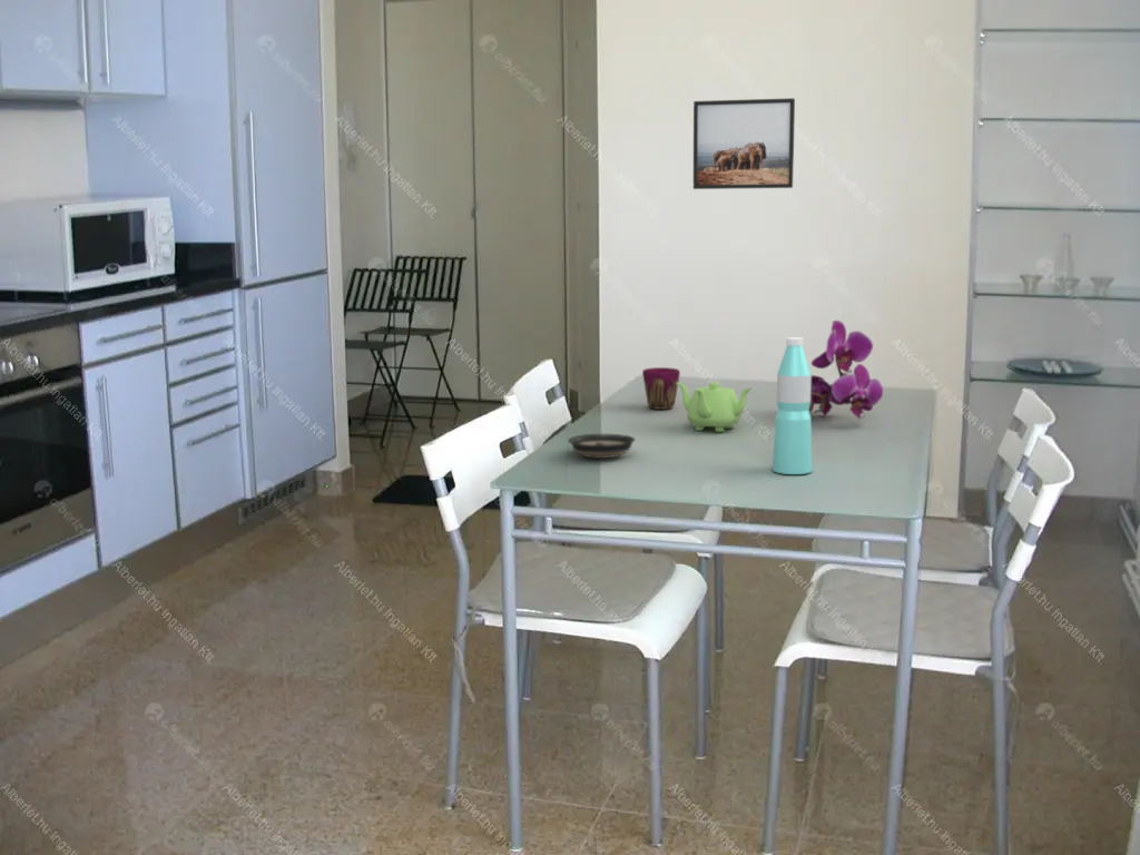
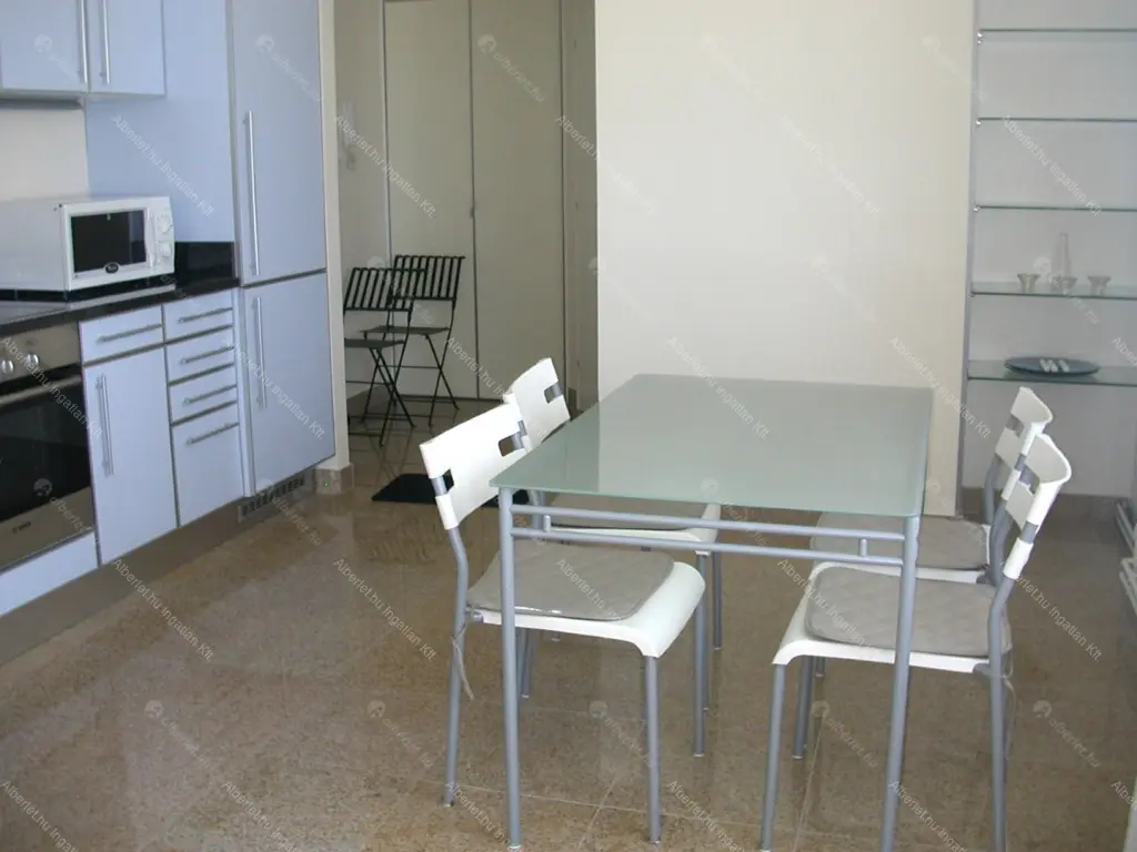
- cup (660, 389)
- flower (827, 366)
- water bottle (793, 404)
- saucer (601, 446)
- teapot (711, 406)
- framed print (743, 144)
